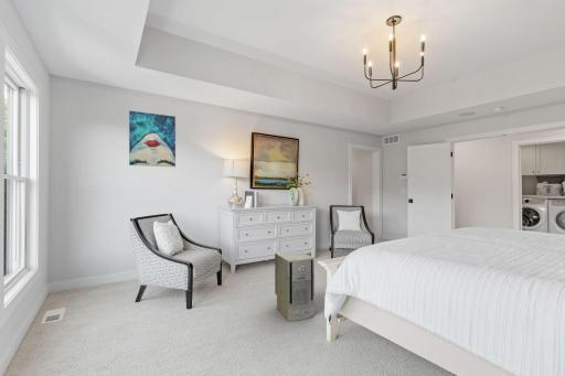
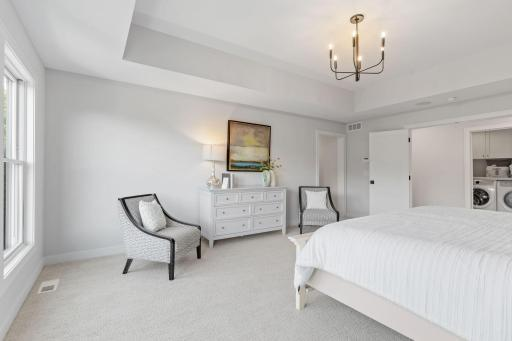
- wall art (152, 139)
- air purifier (294, 282)
